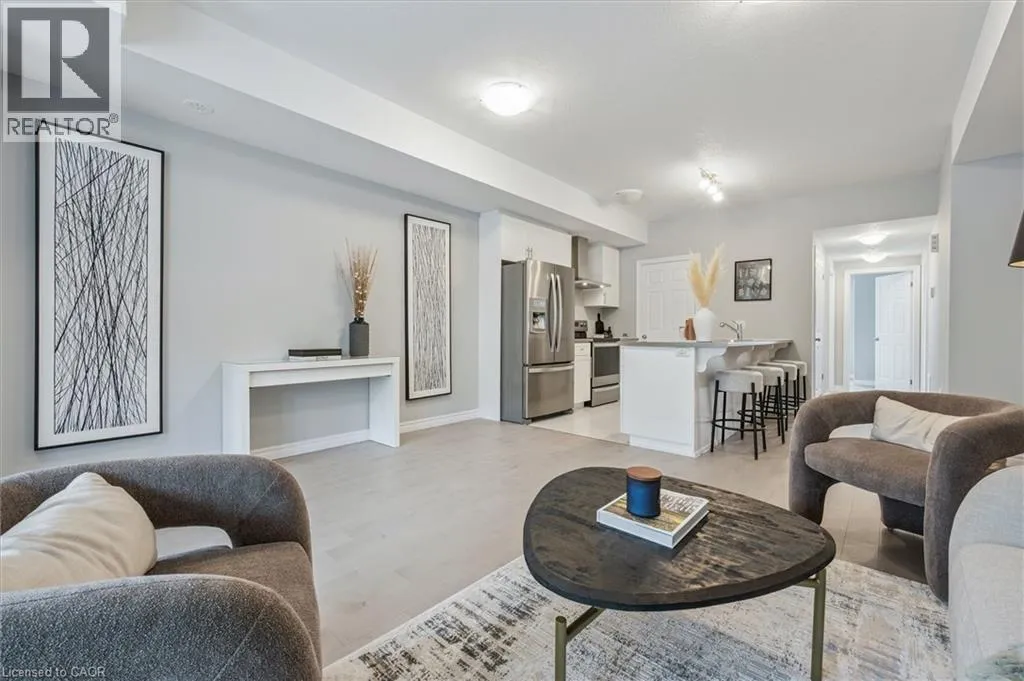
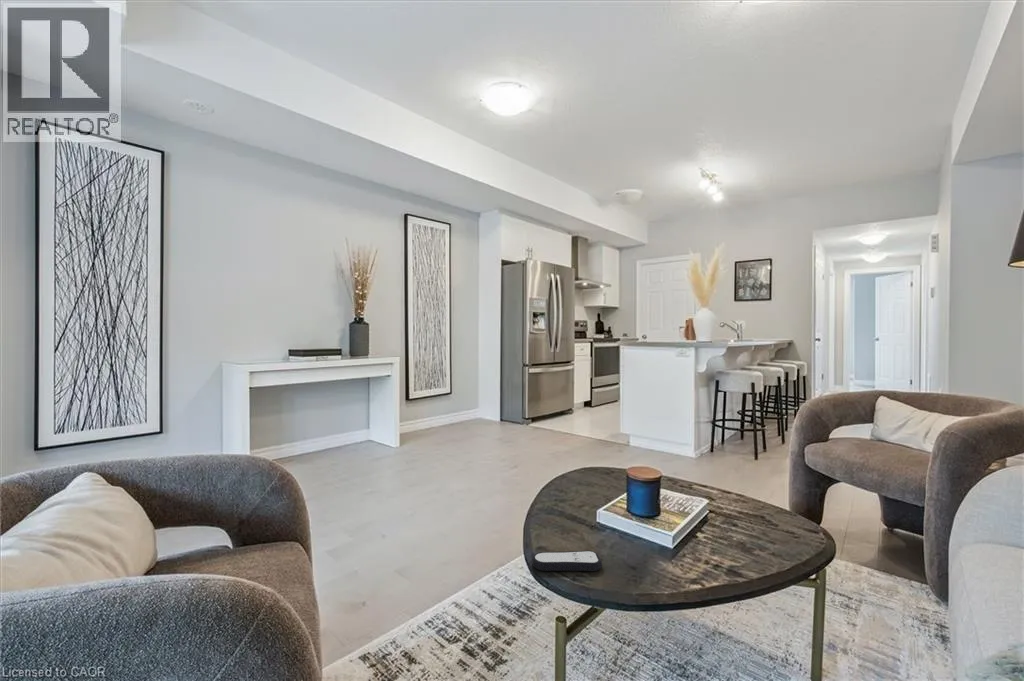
+ remote control (566, 560)
